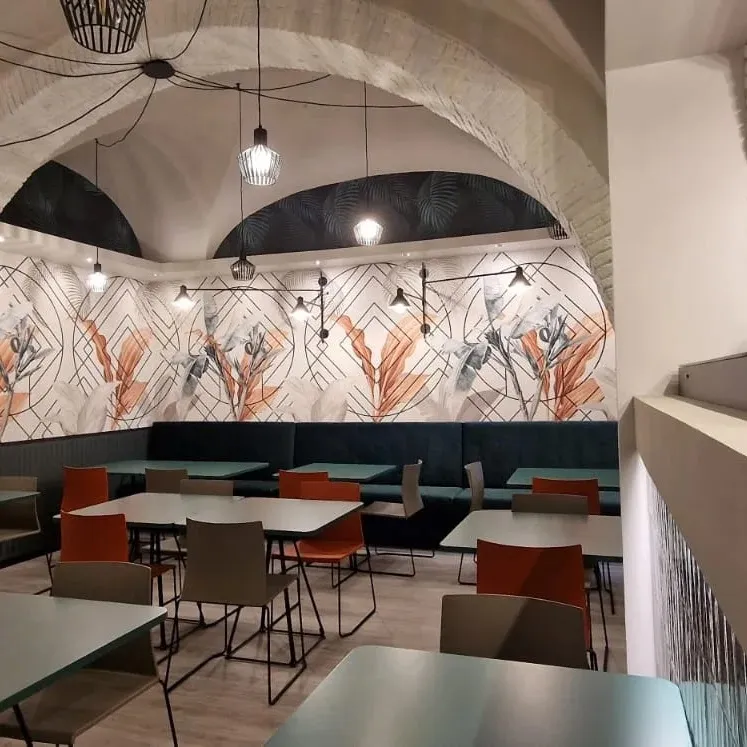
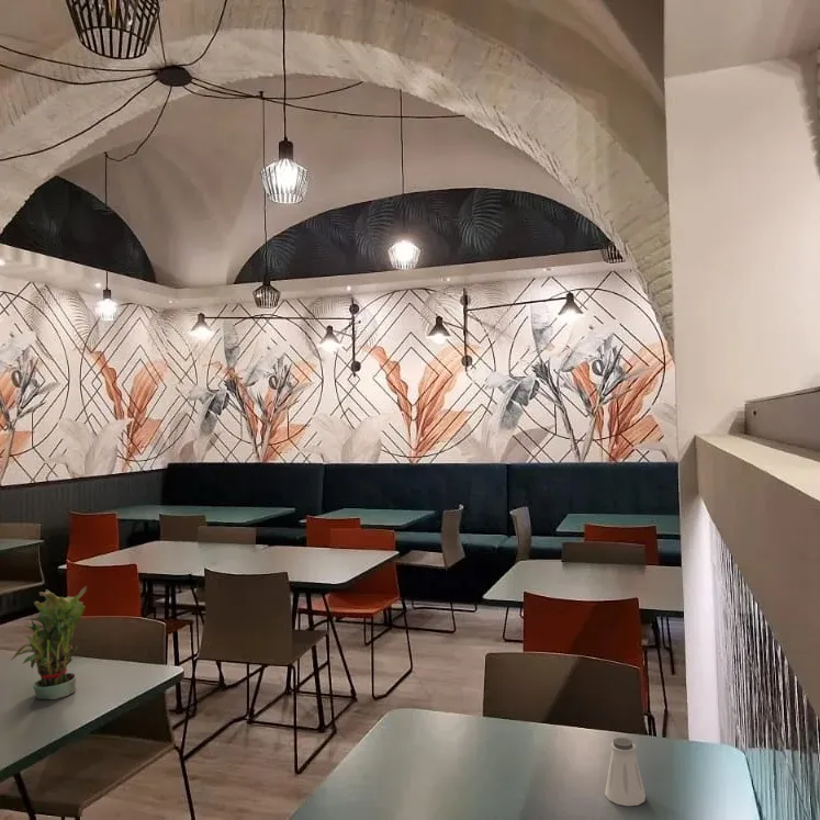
+ saltshaker (624, 768)
+ potted plant (48, 640)
